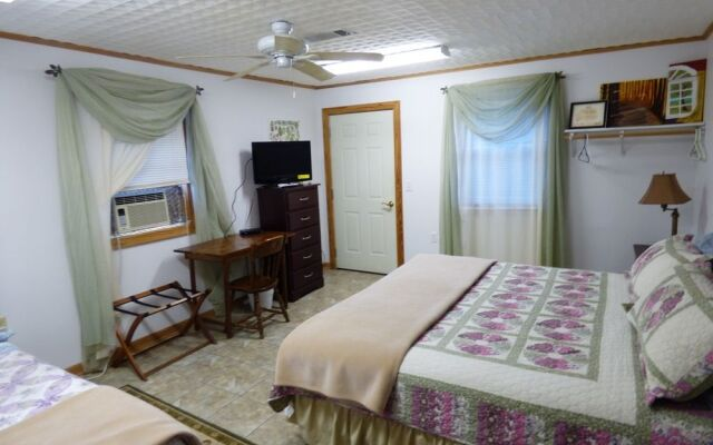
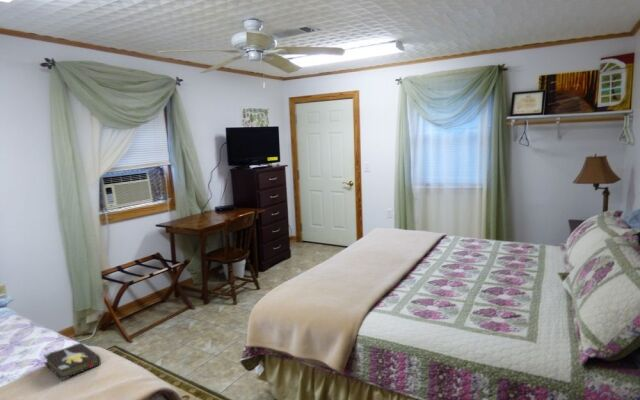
+ hardback book (72, 359)
